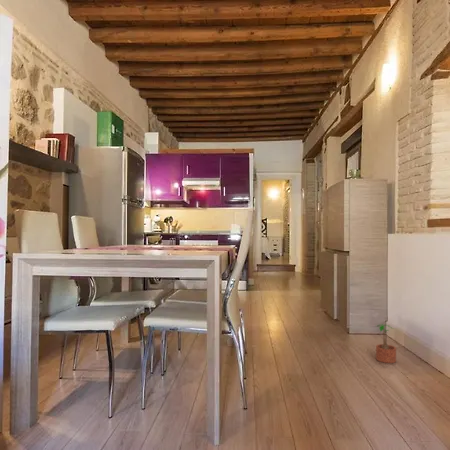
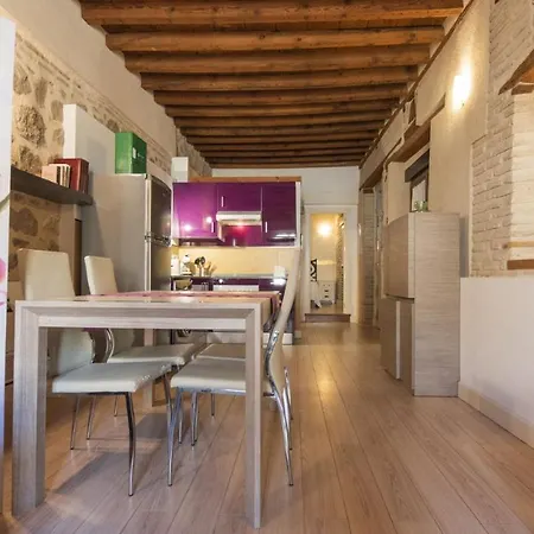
- potted plant (384, 342)
